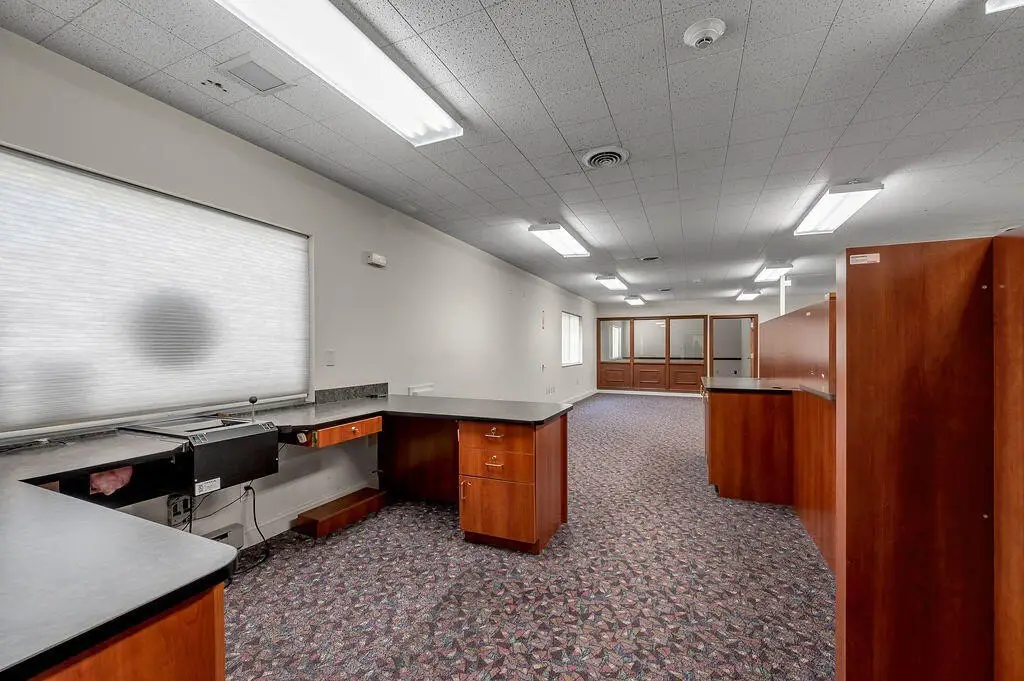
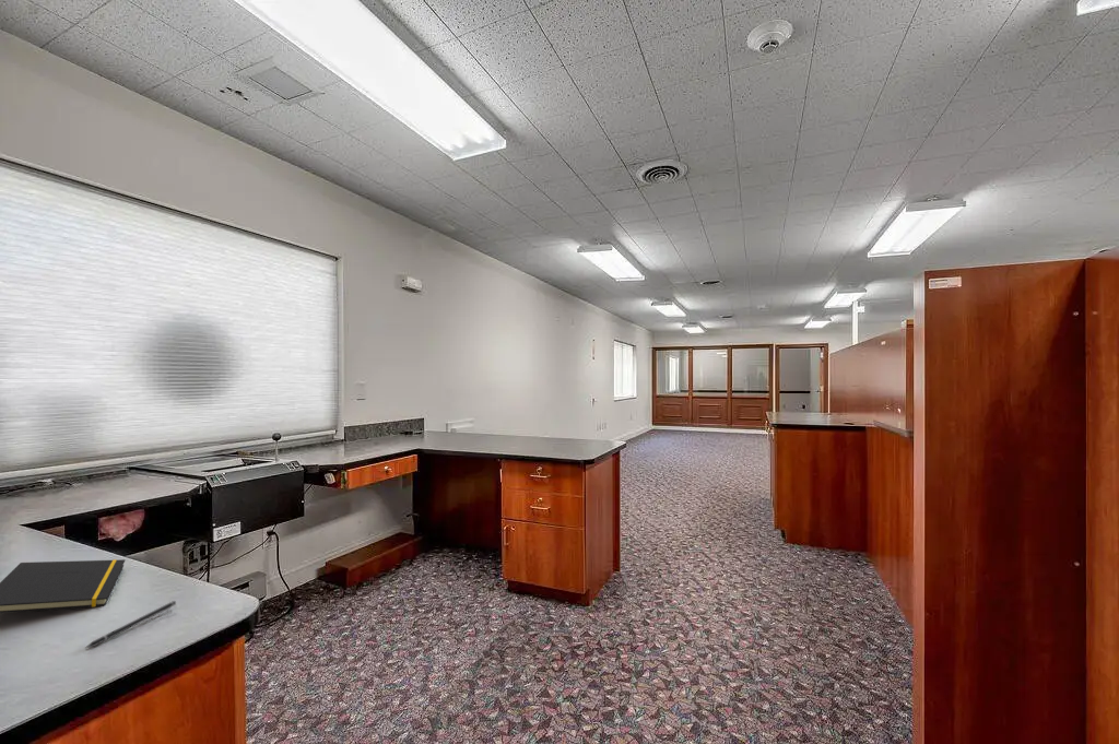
+ pen (133, 623)
+ notepad (60, 582)
